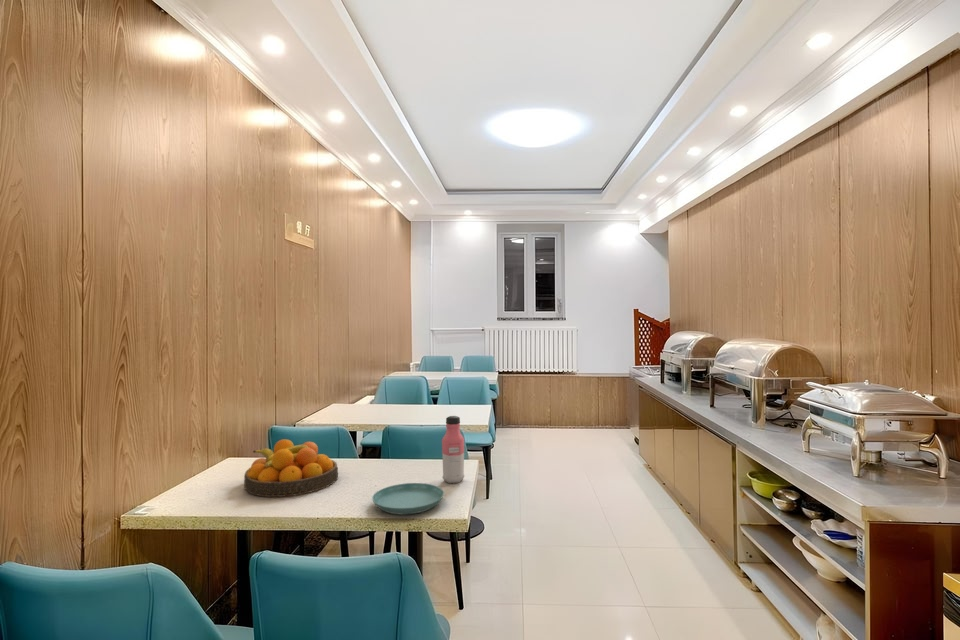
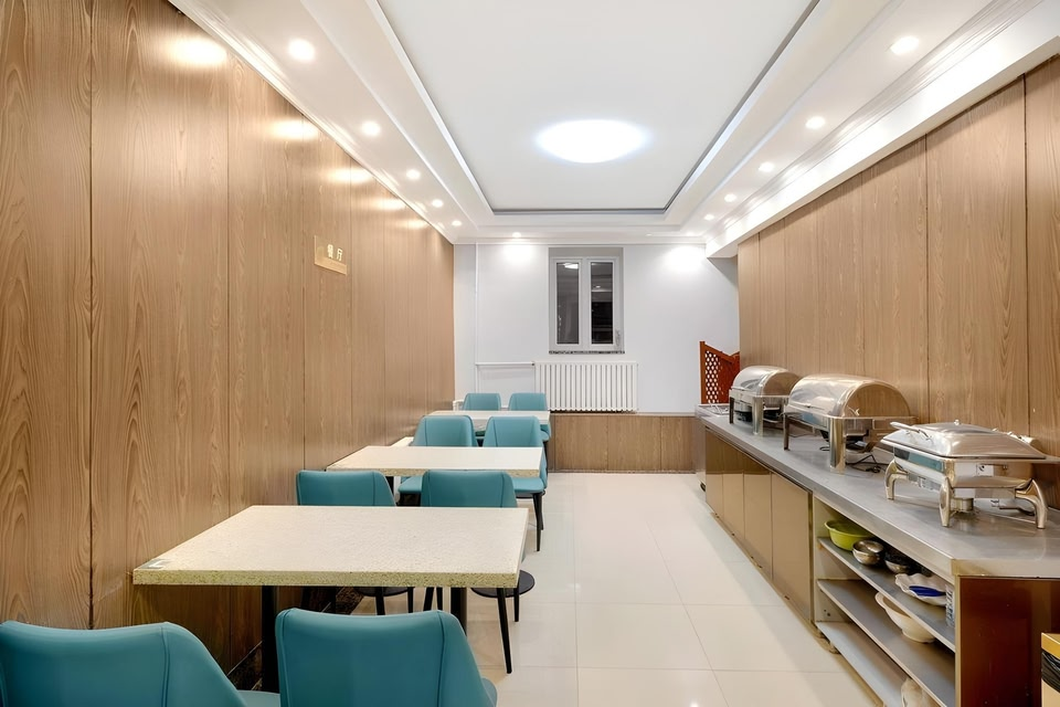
- saucer (408, 499)
- water bottle (453, 448)
- fruit bowl (292, 462)
